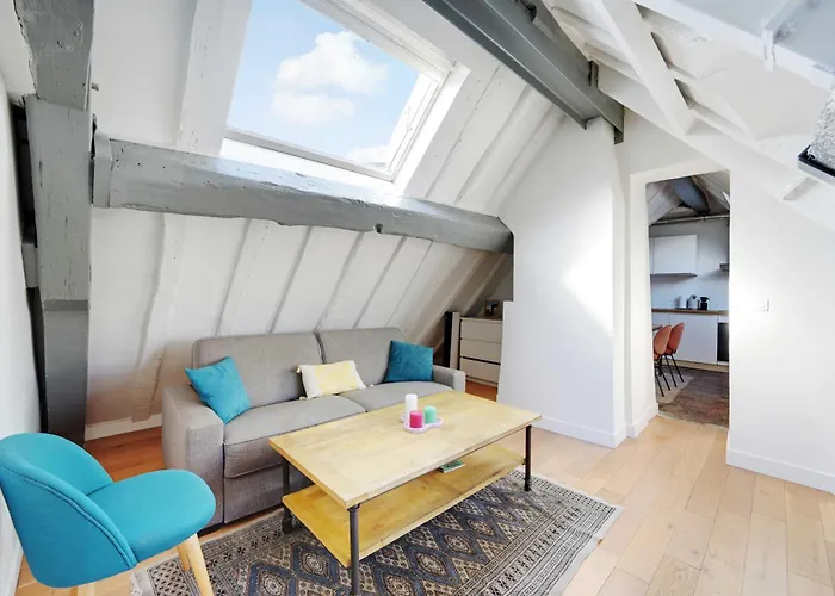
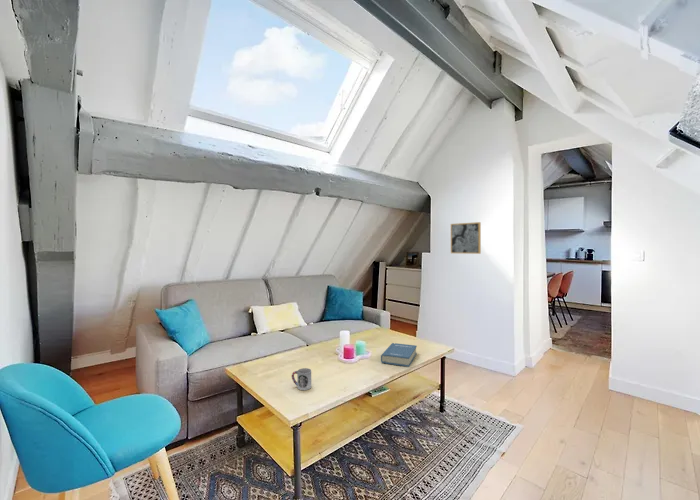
+ cup (301, 378)
+ wall art (465, 238)
+ hardback book (399, 353)
